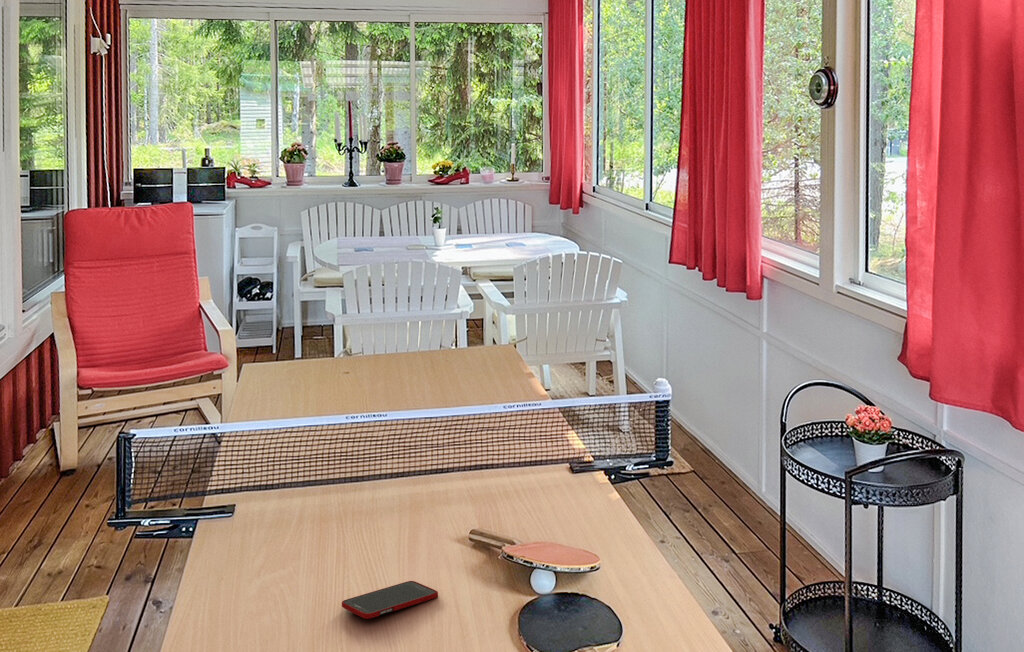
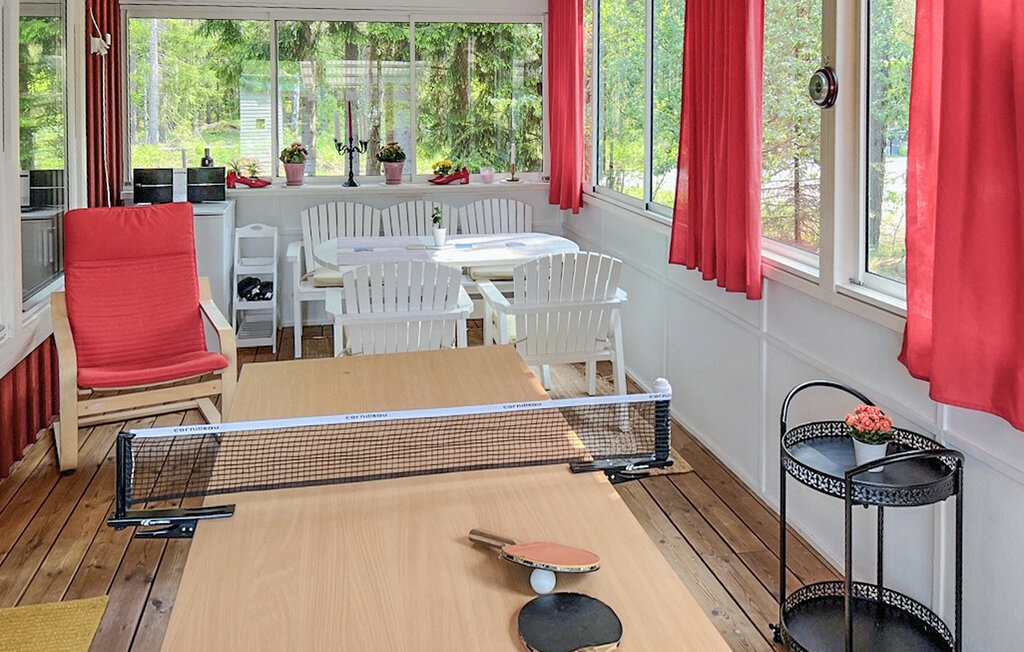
- cell phone (390, 599)
